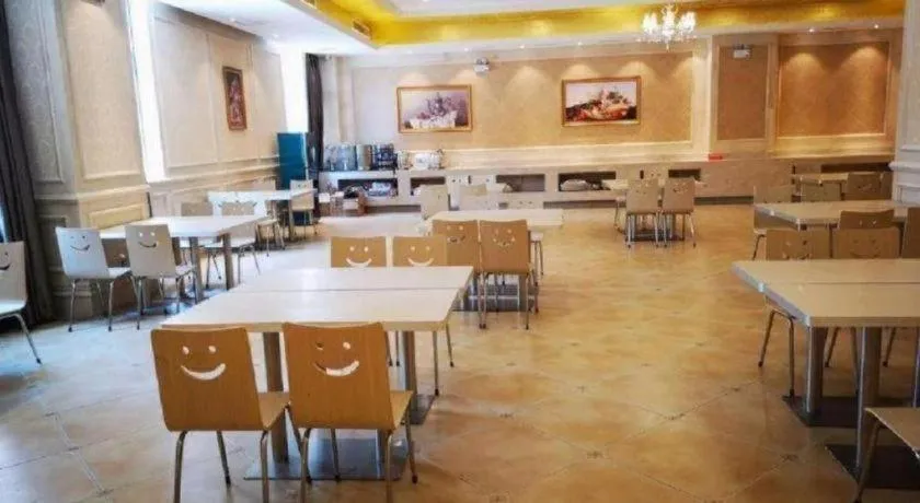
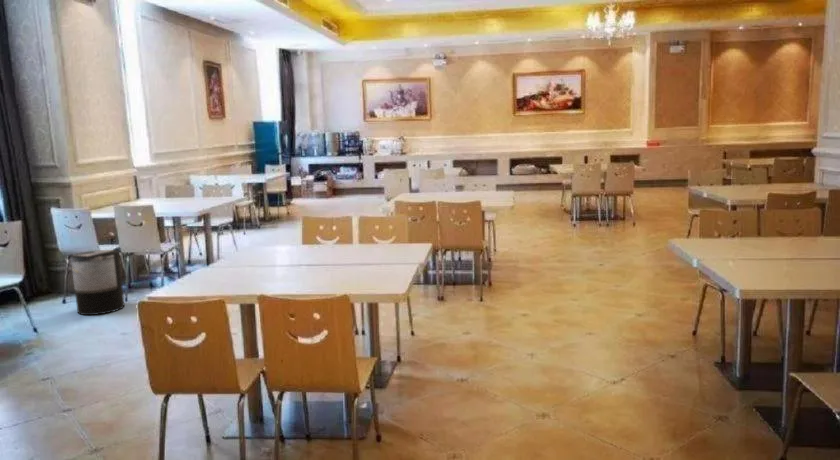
+ trash can (98, 281)
